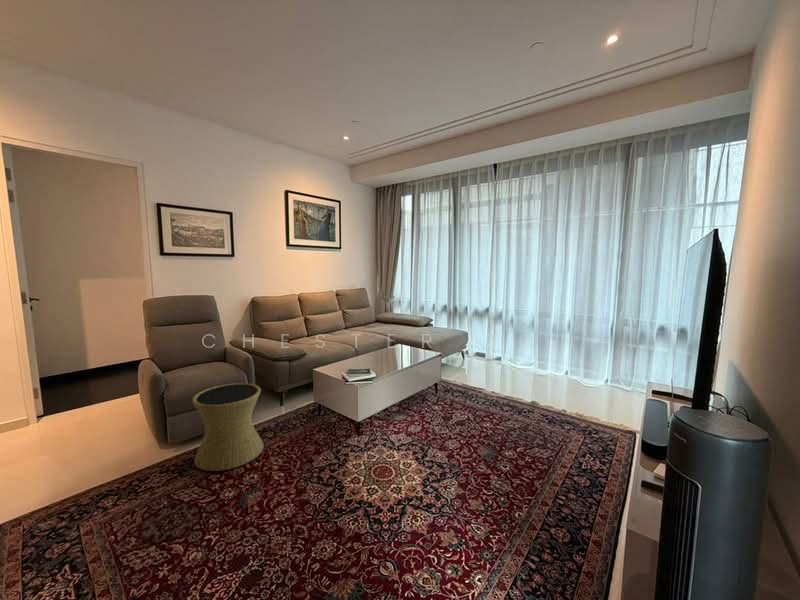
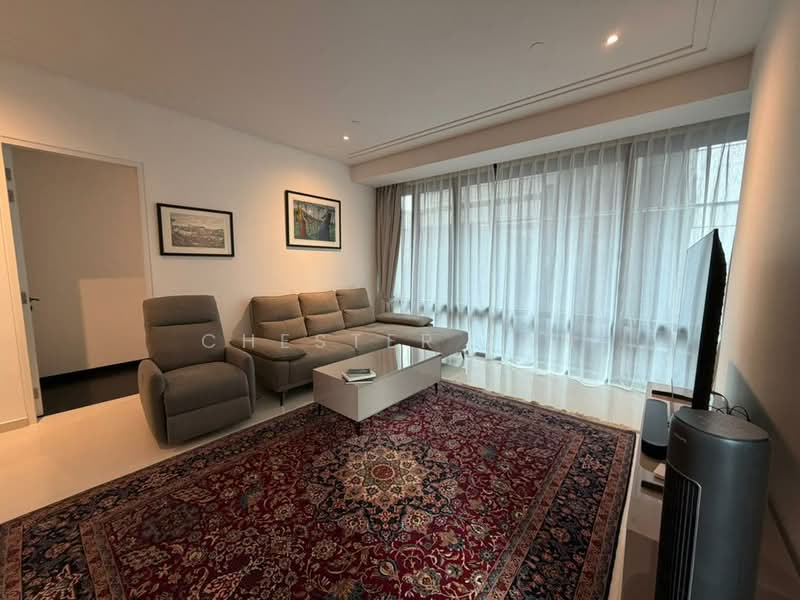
- side table (229, 423)
